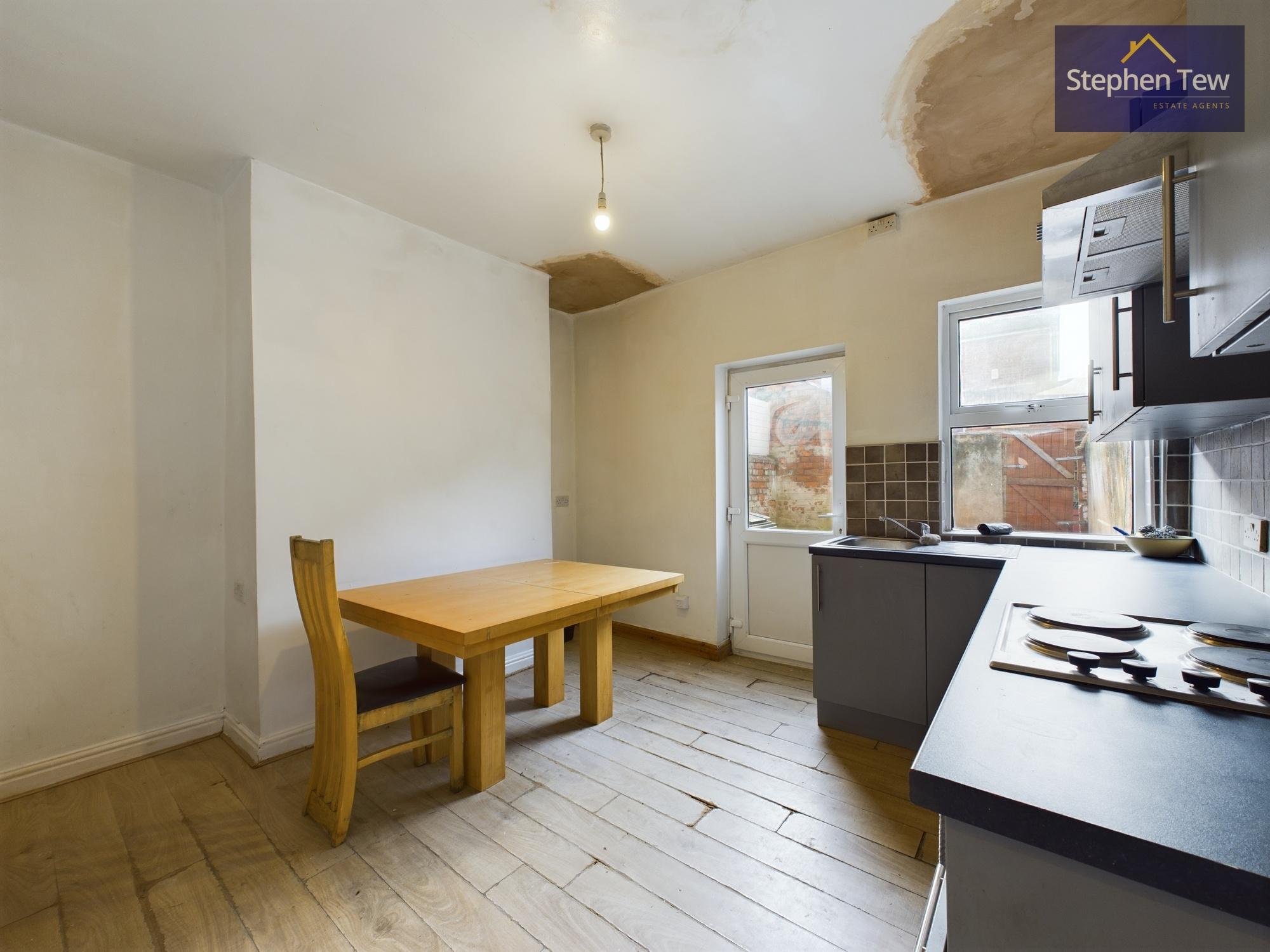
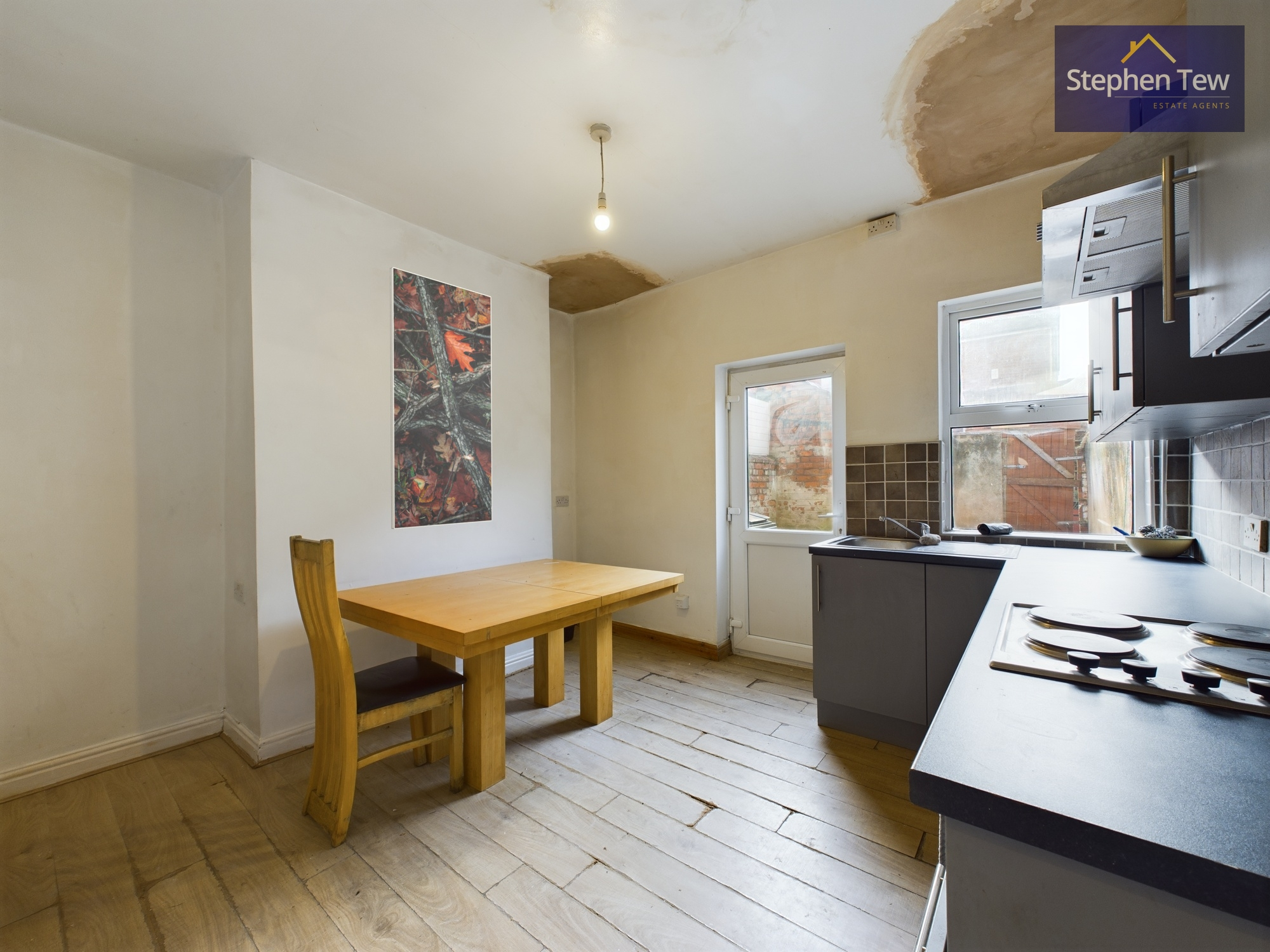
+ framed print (444, 404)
